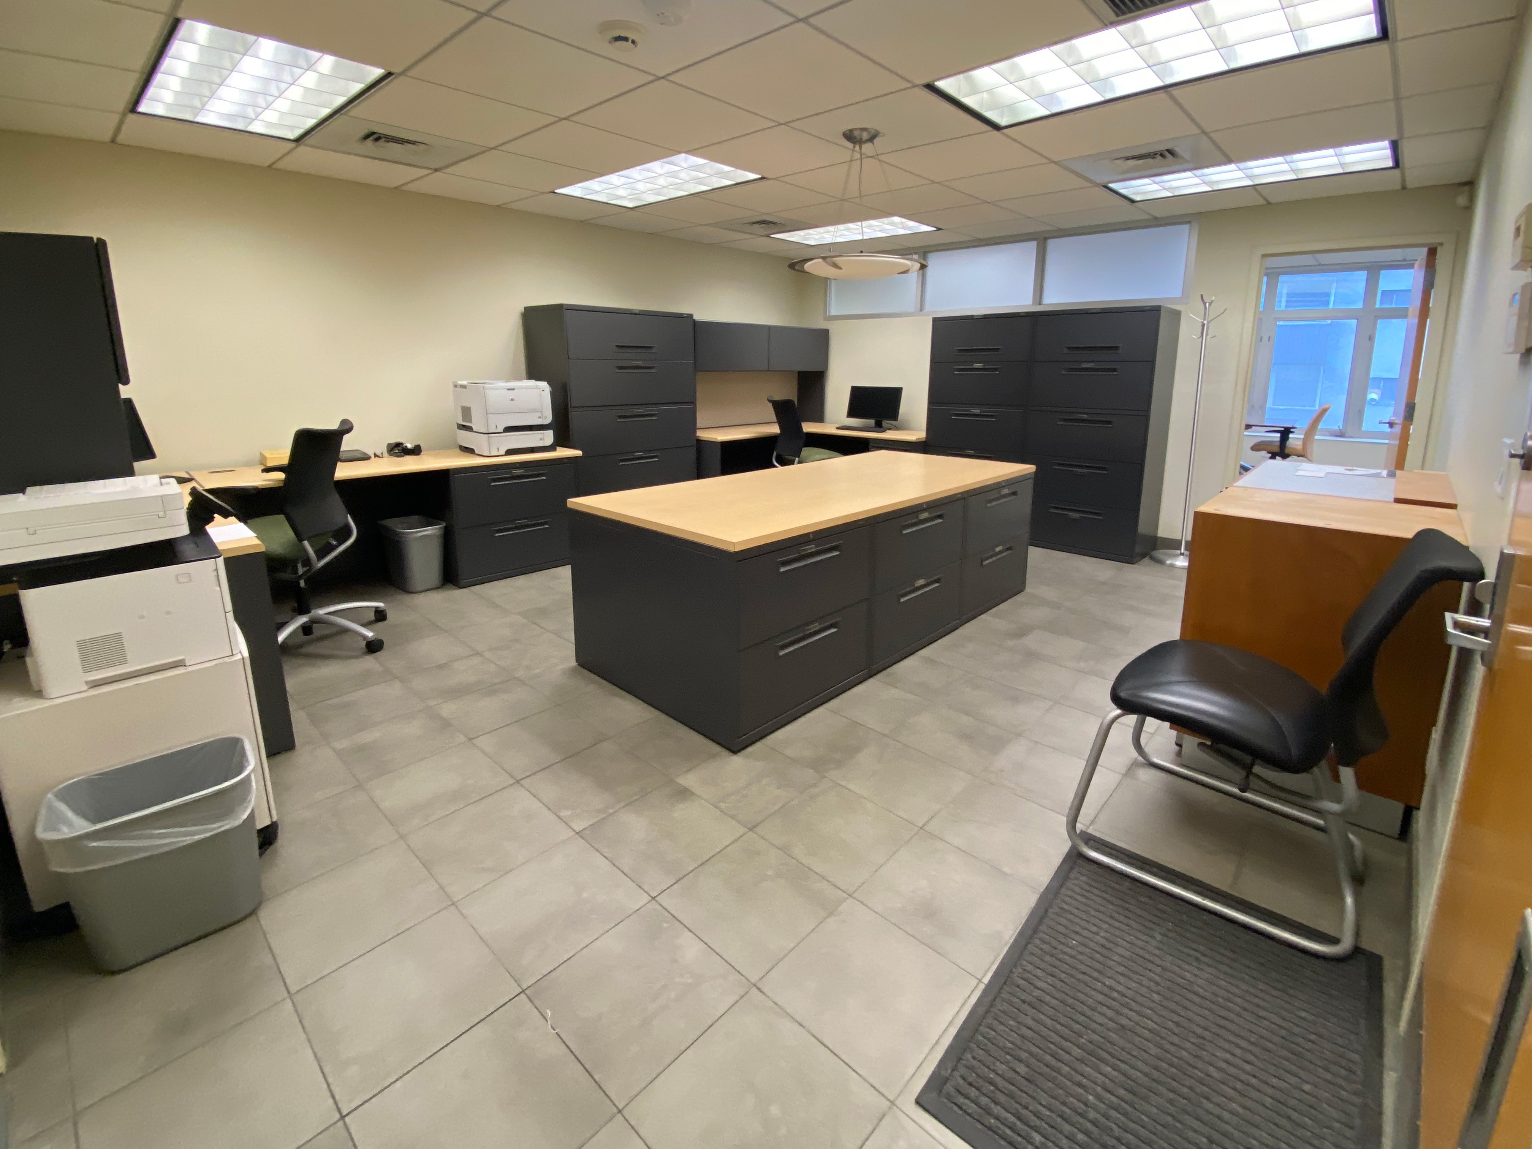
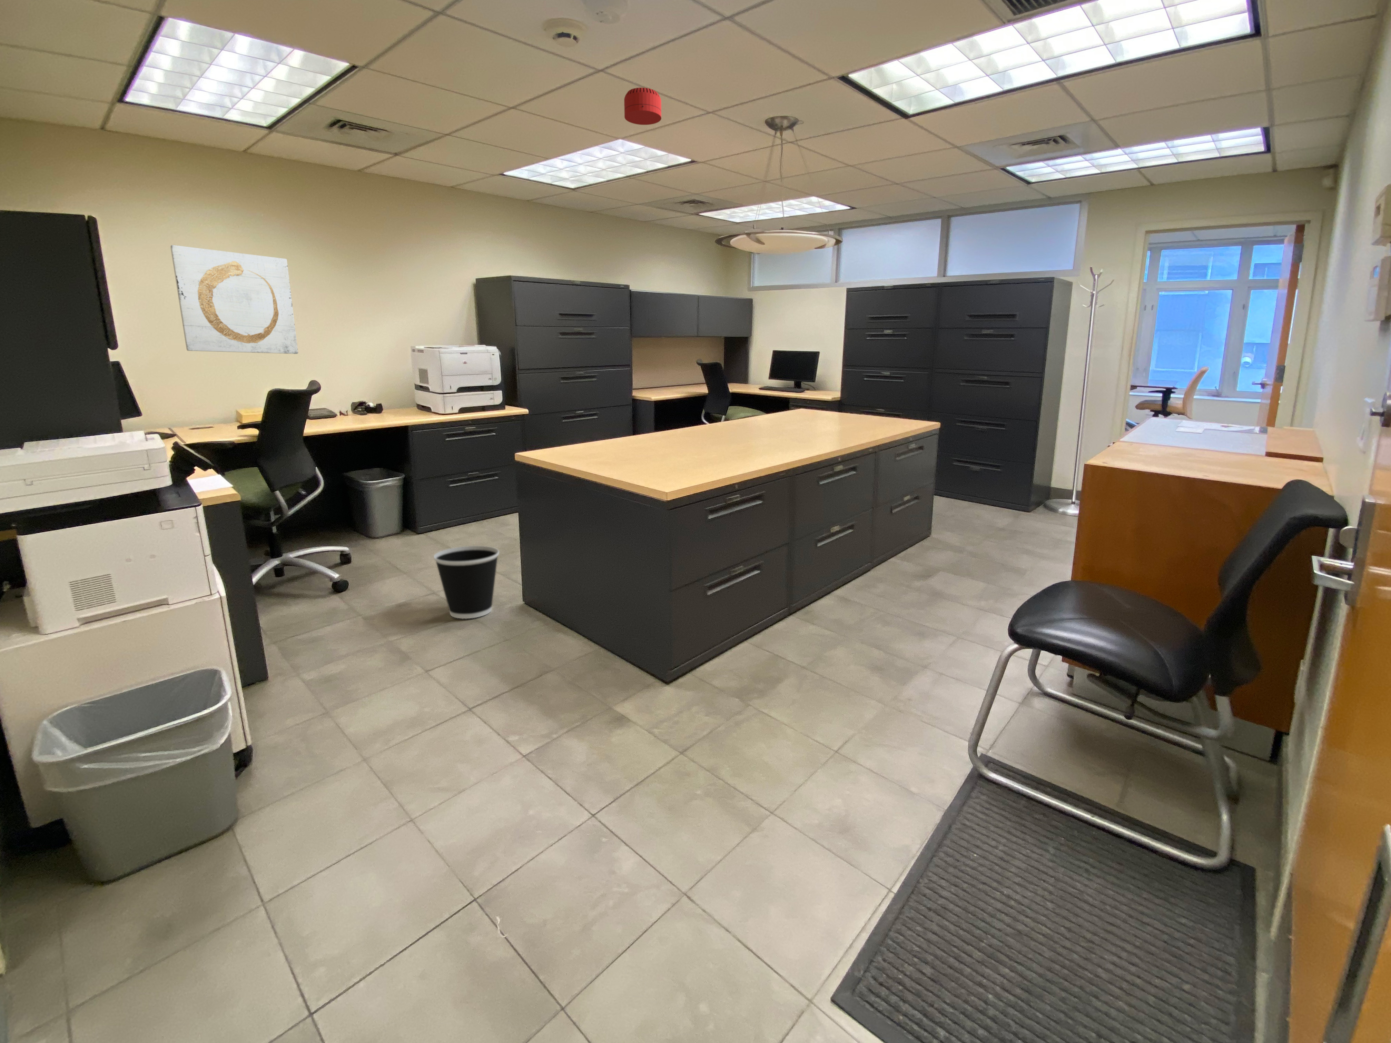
+ smoke detector (643, 105)
+ wastebasket (469, 583)
+ wall art (238, 303)
